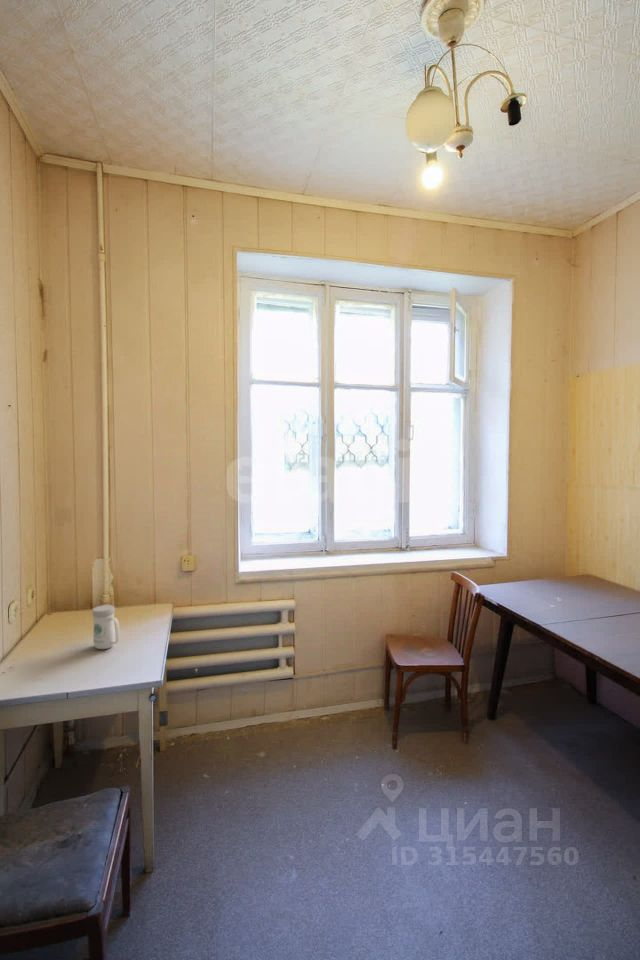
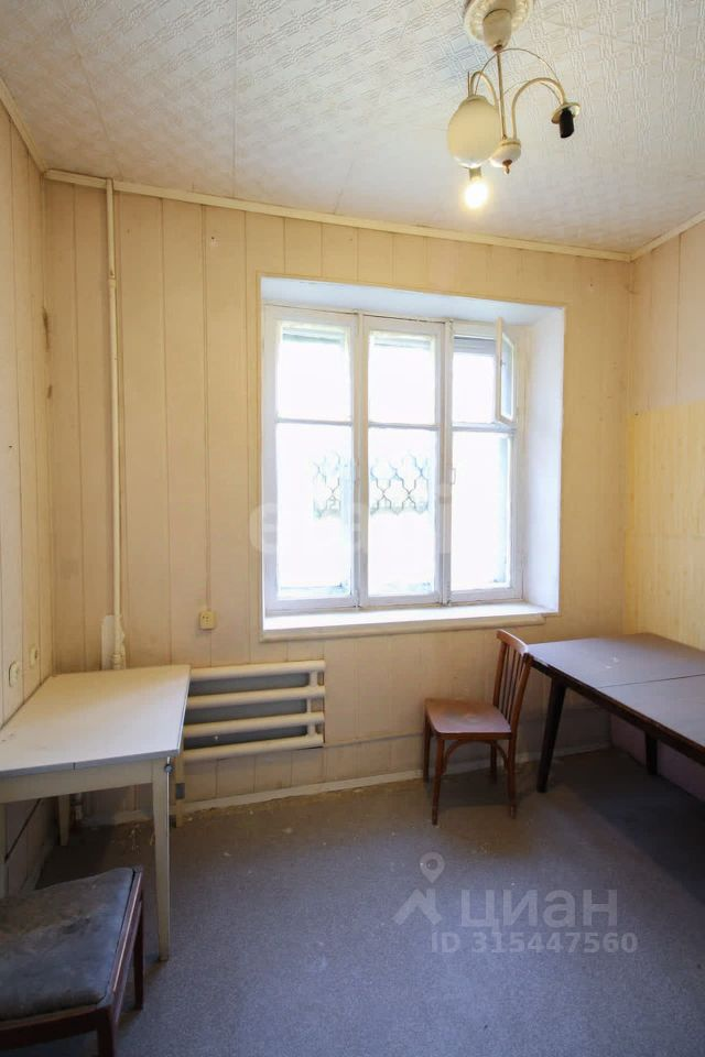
- mug (106, 627)
